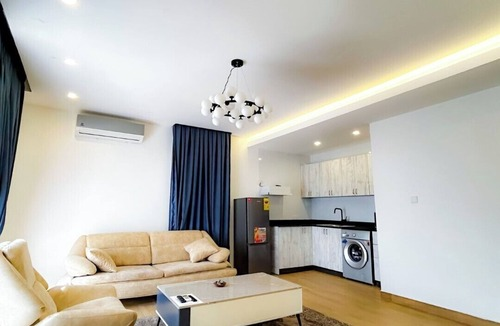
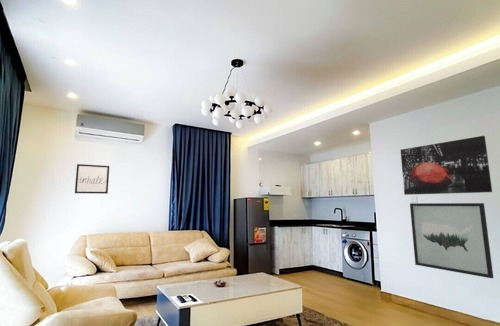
+ wall art (440, 168)
+ wall art (446, 236)
+ wall art (92, 179)
